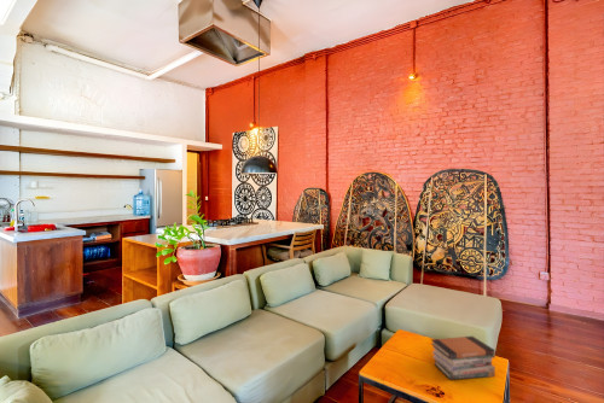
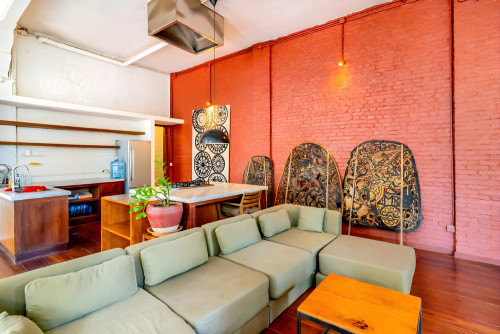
- book stack (461, 357)
